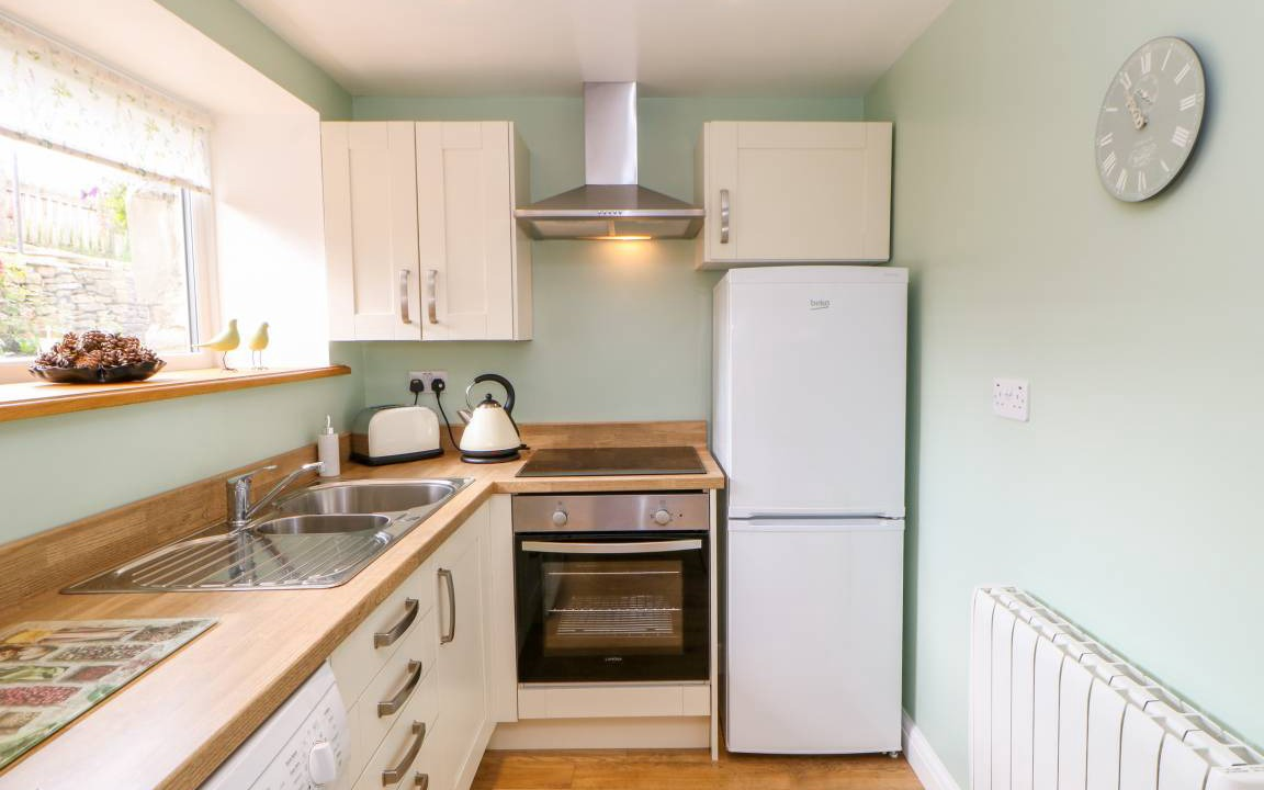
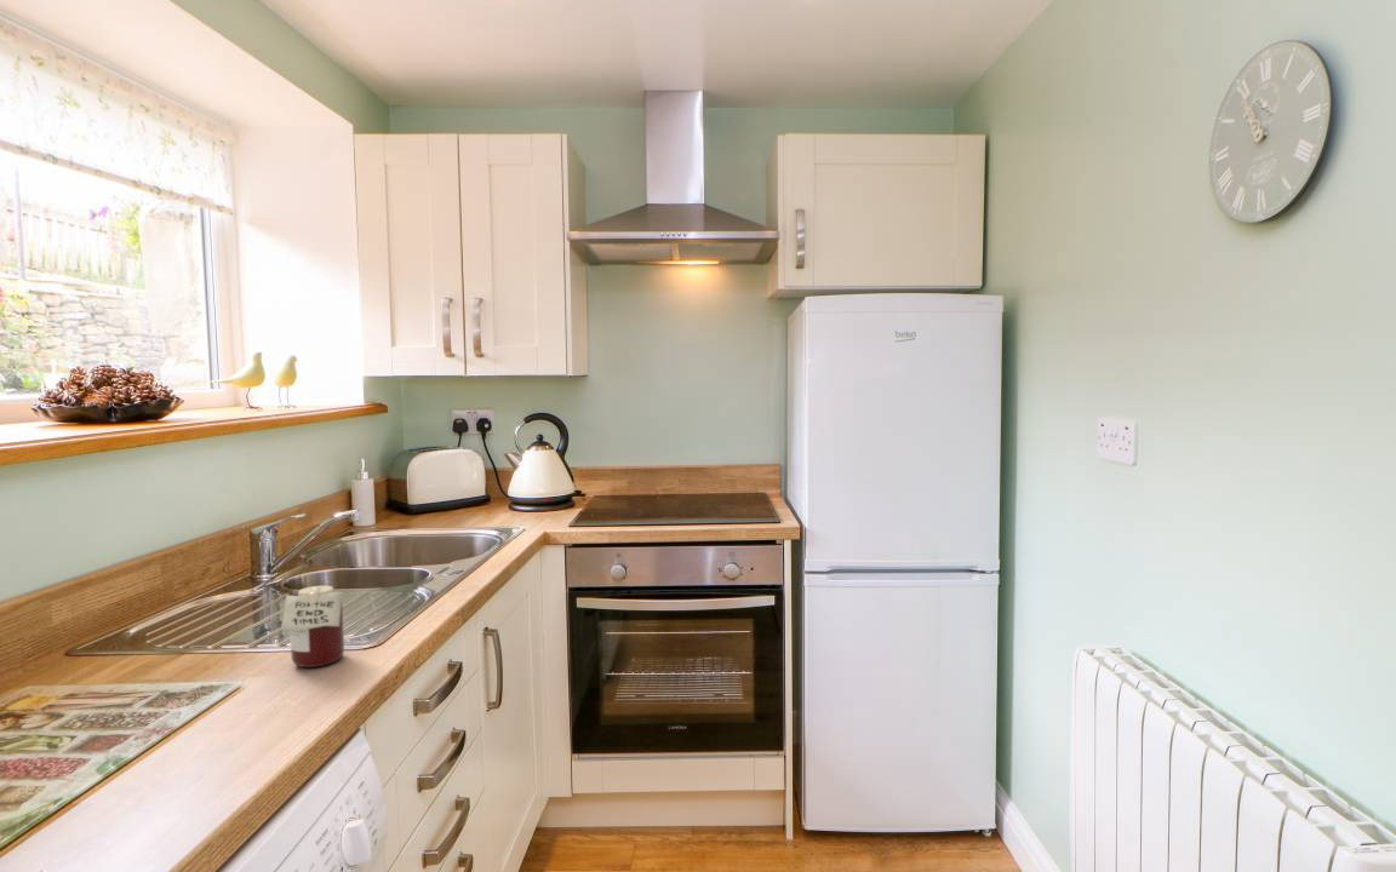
+ jar (315, 627)
